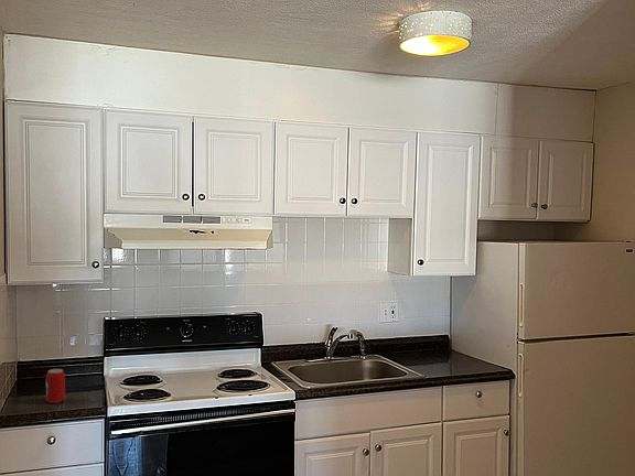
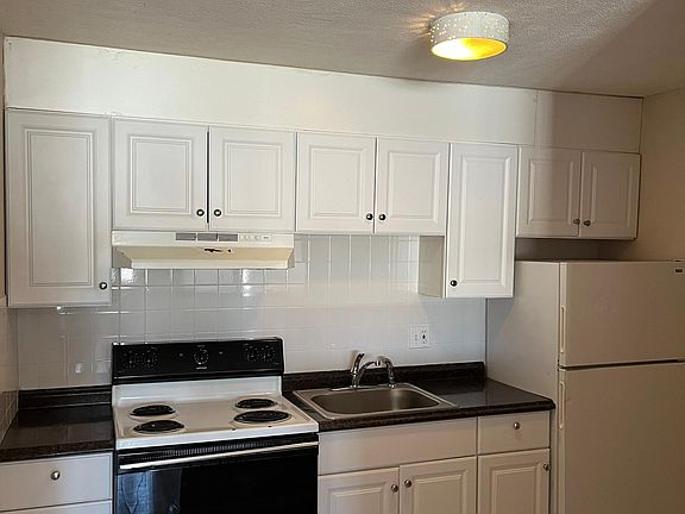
- beverage can (55, 386)
